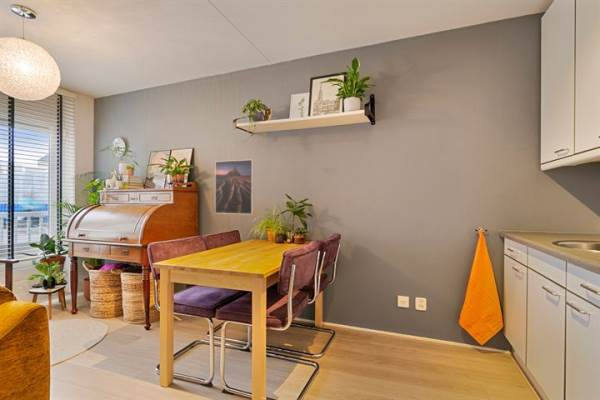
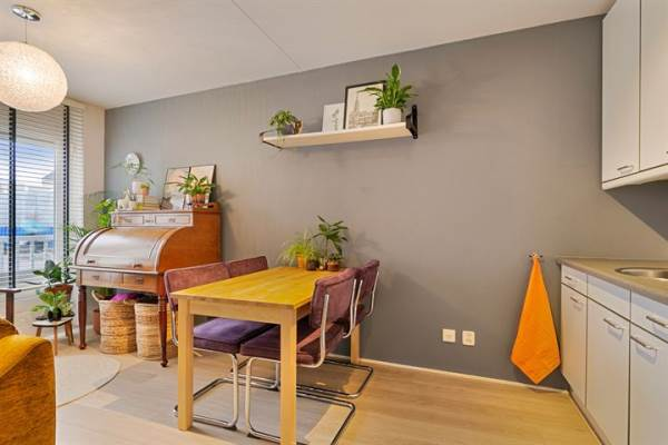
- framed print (233, 187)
